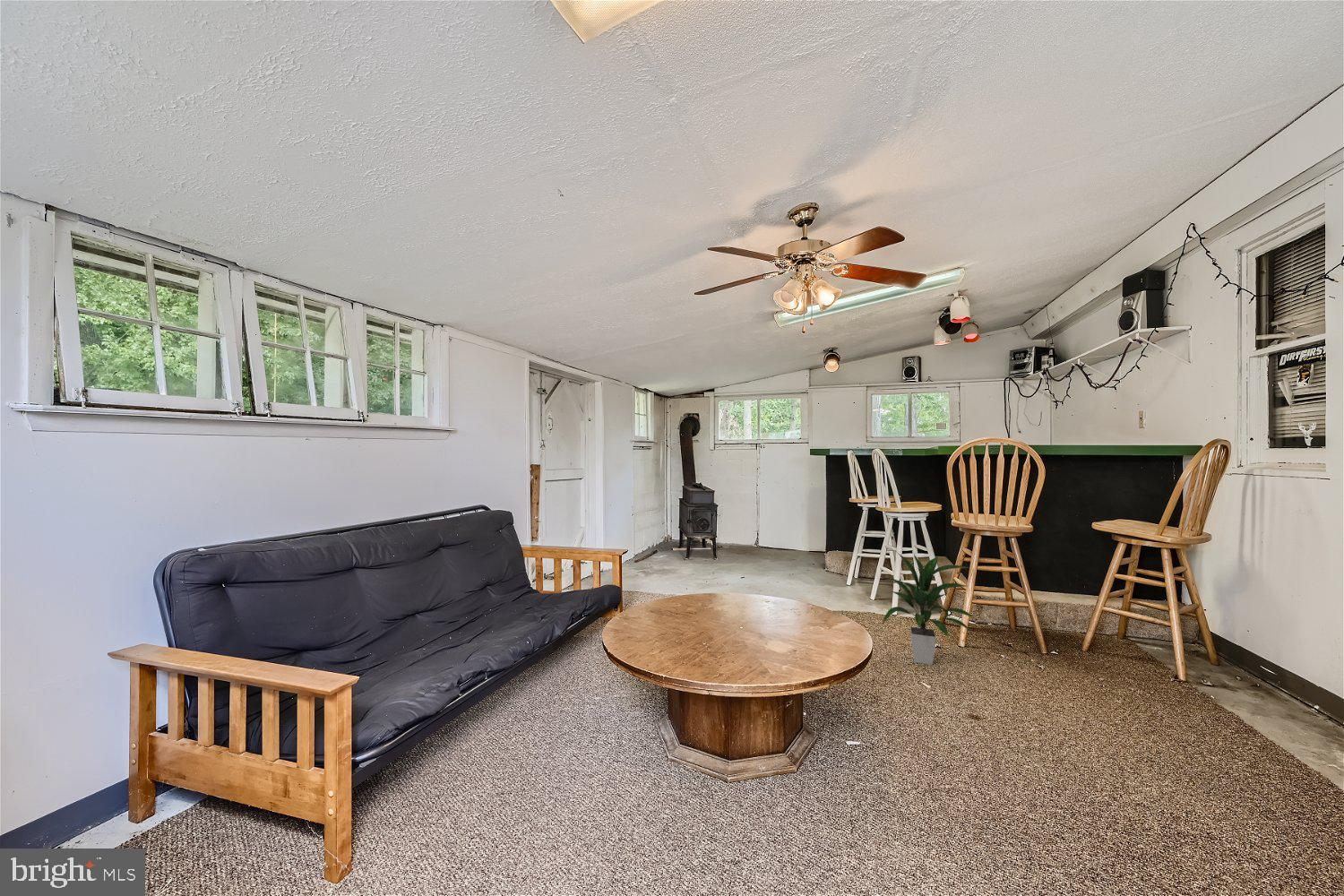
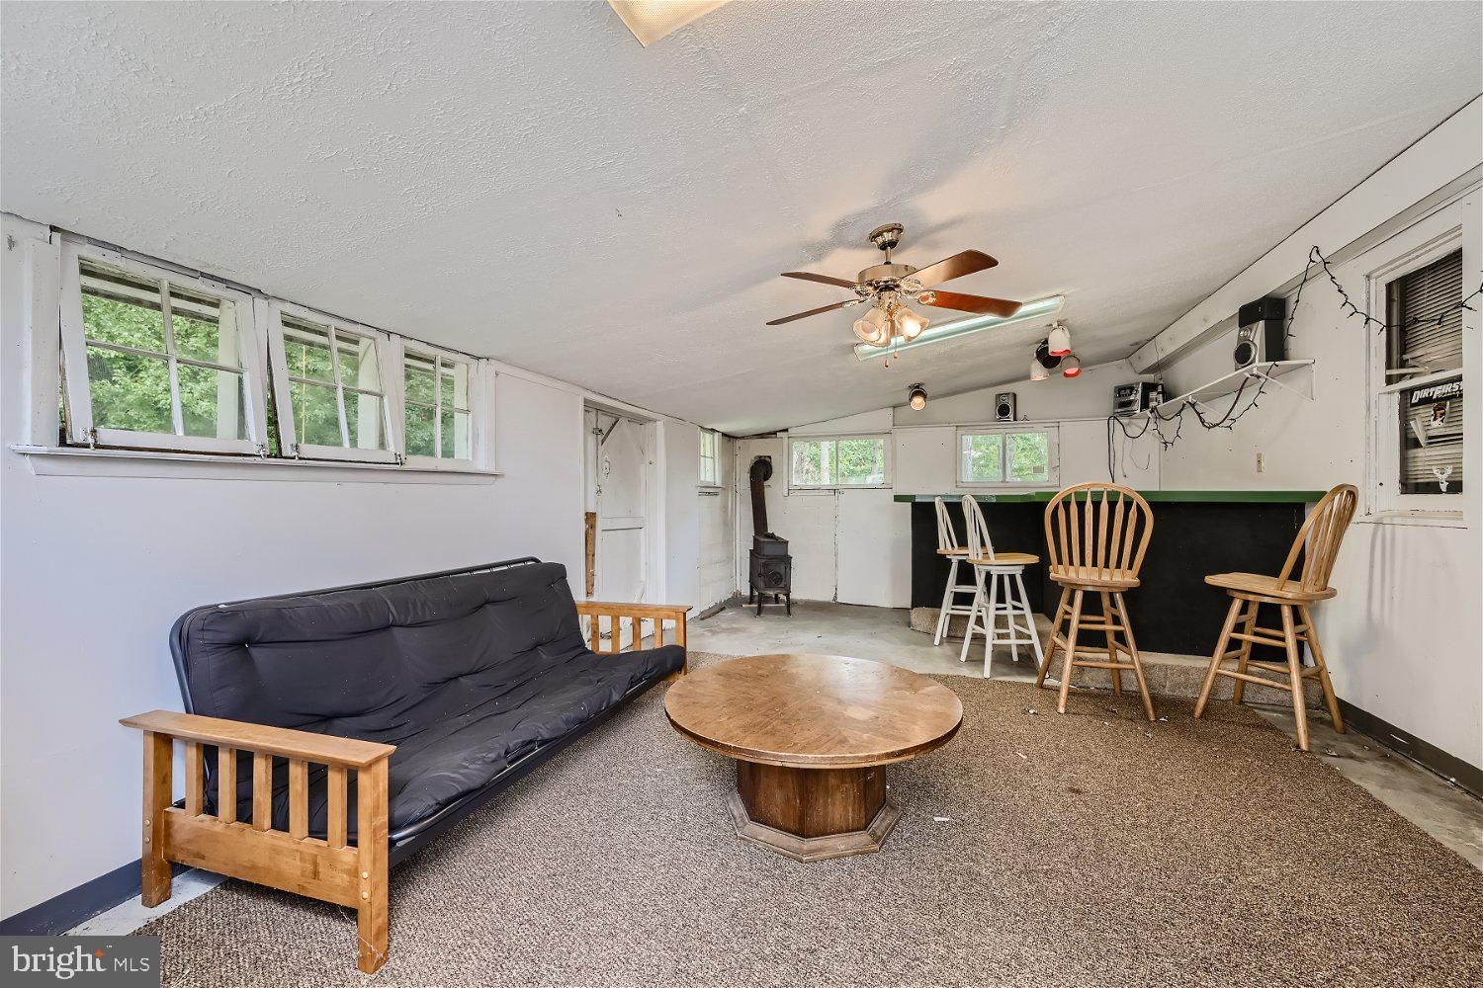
- indoor plant (926, 606)
